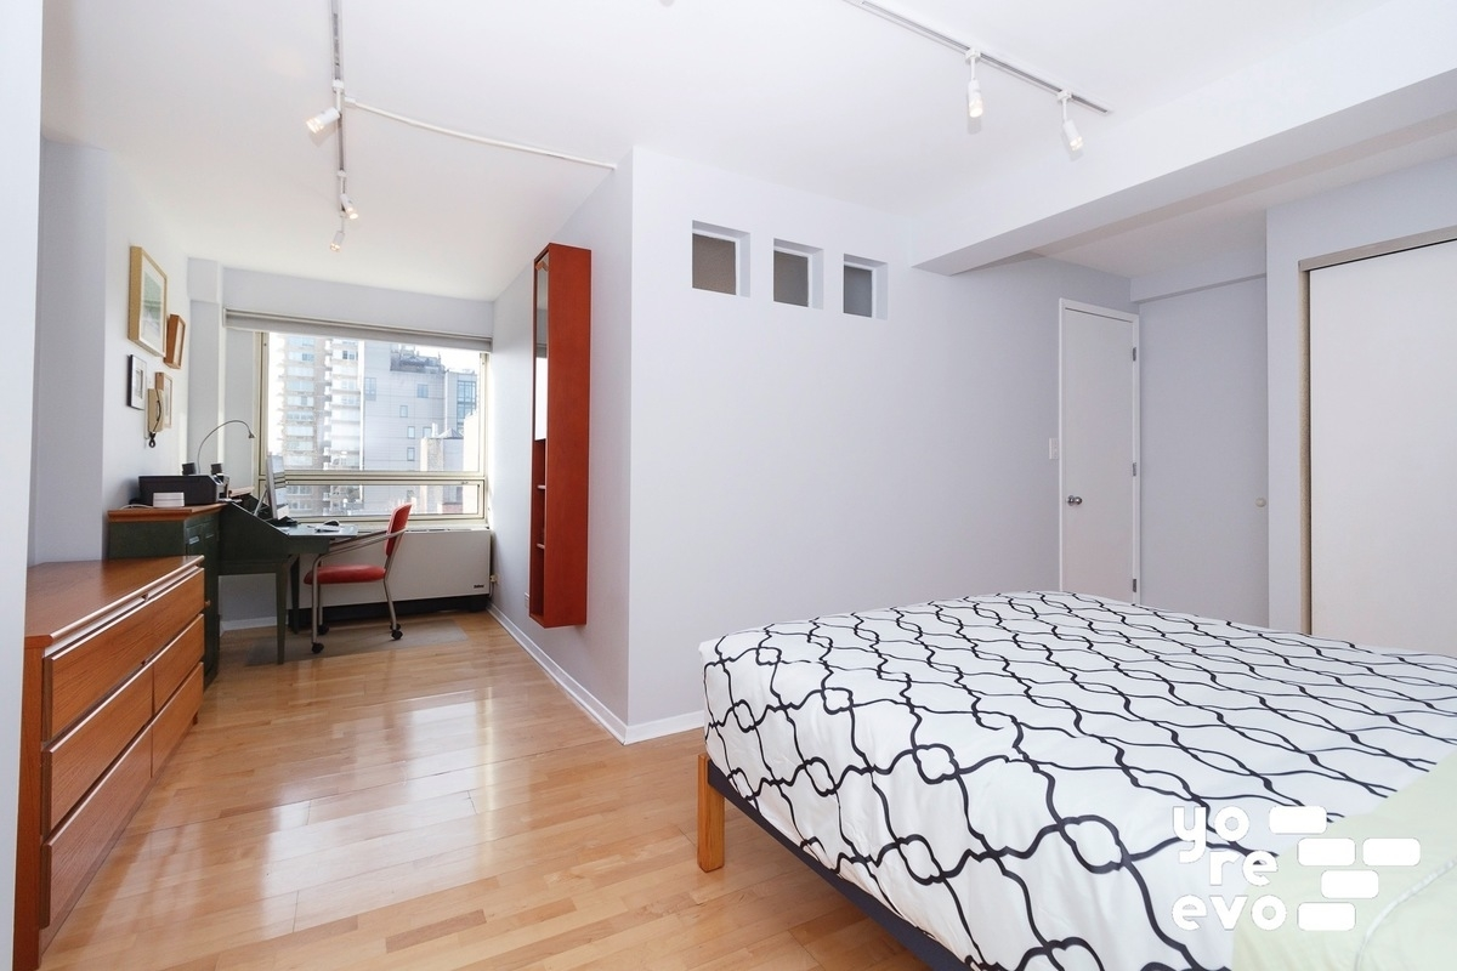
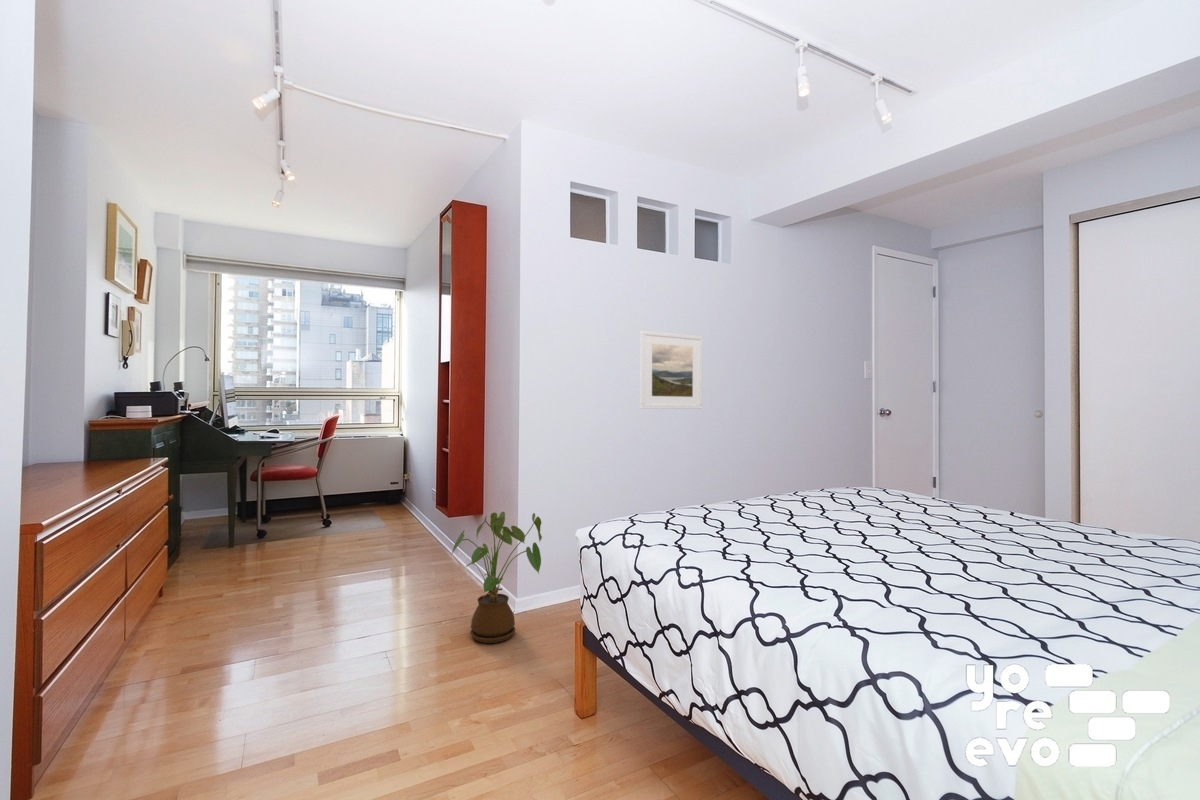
+ house plant (501, 576)
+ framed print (672, 370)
